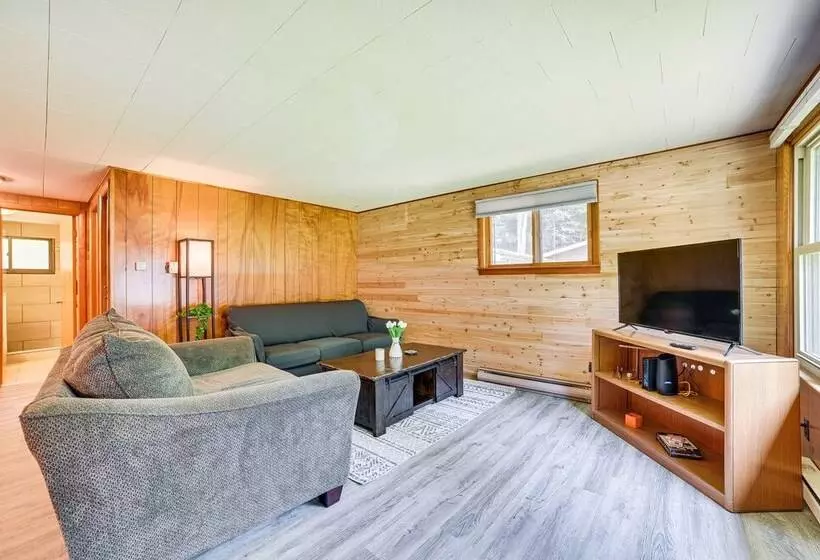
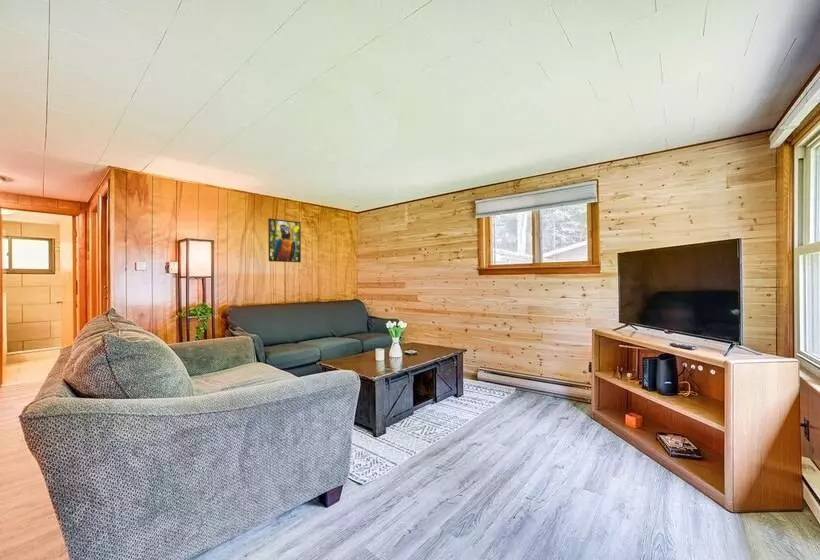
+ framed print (285, 241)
